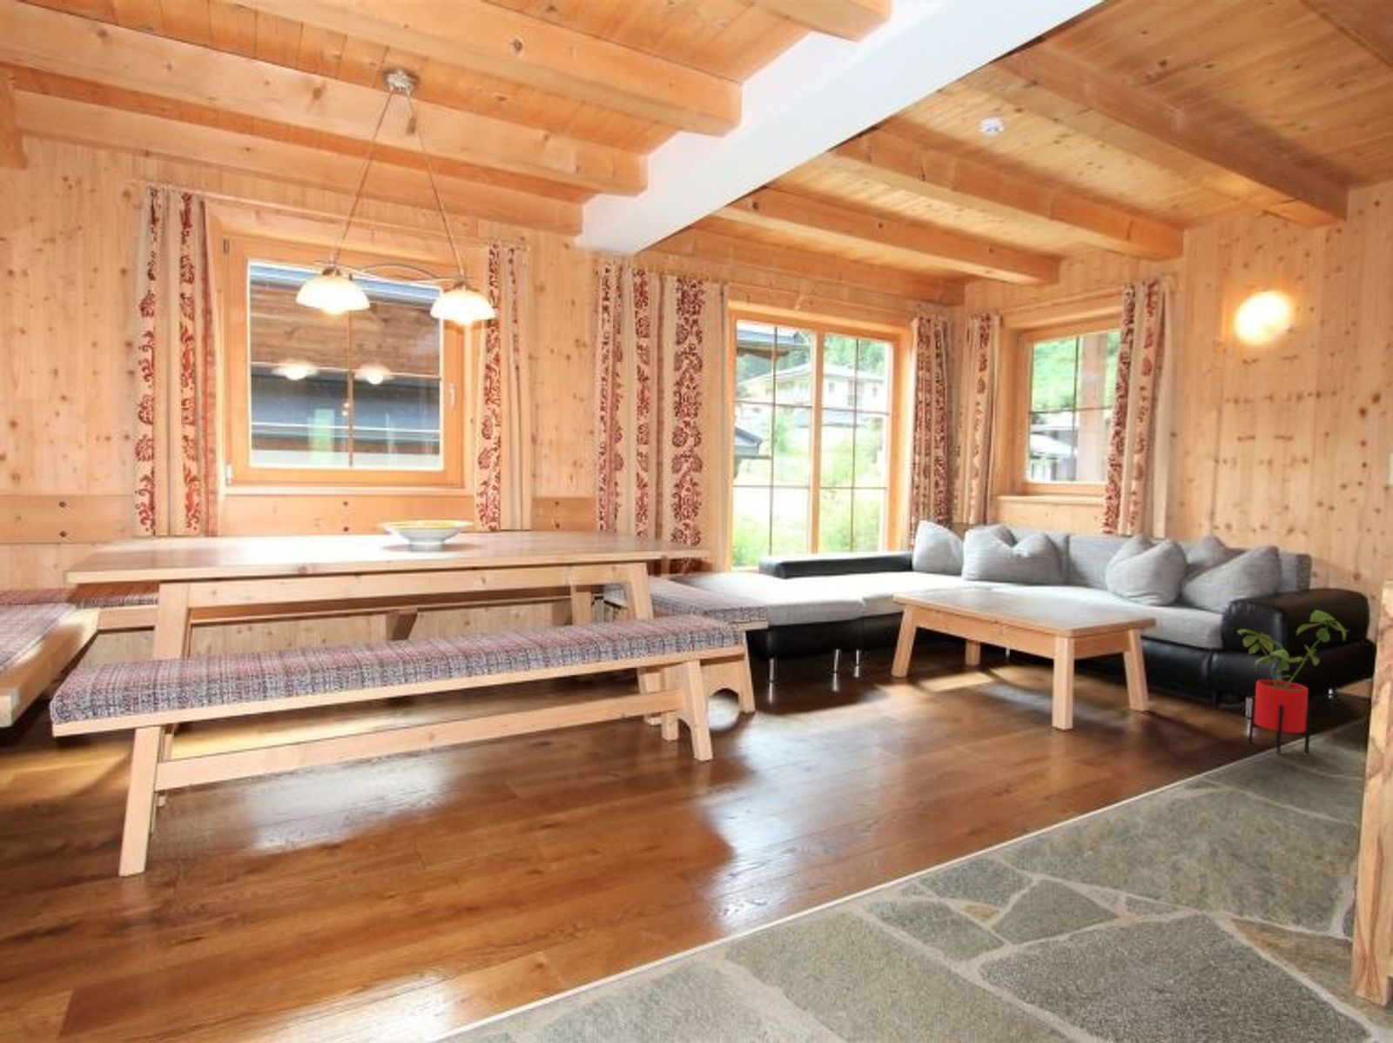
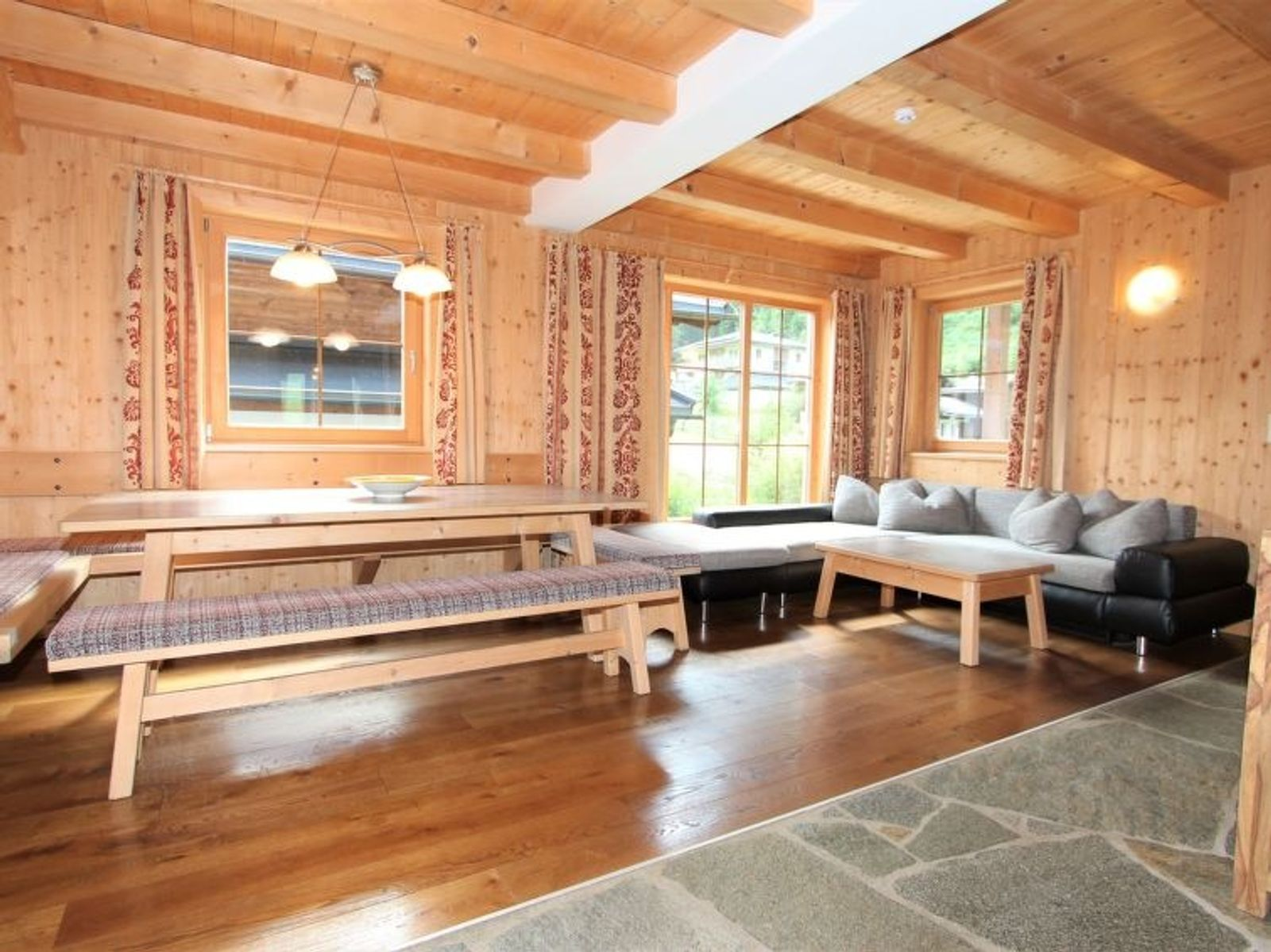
- house plant (1290, 678)
